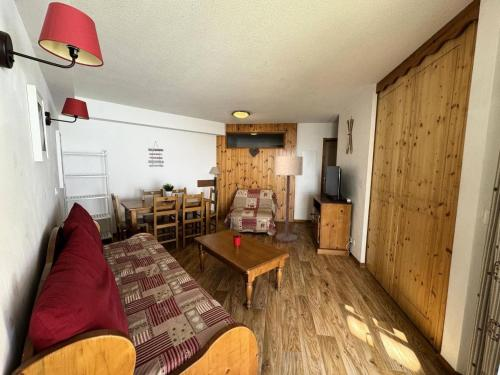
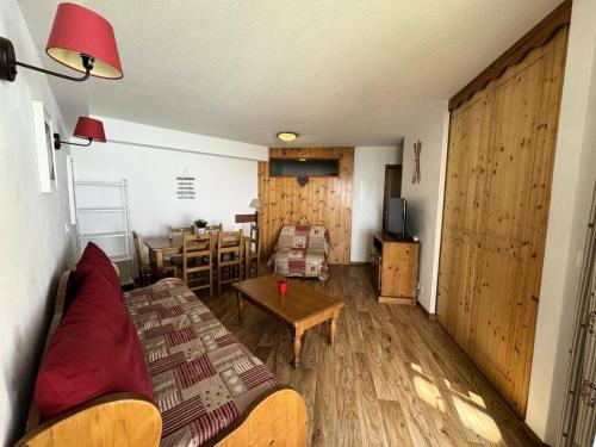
- floor lamp (287, 198)
